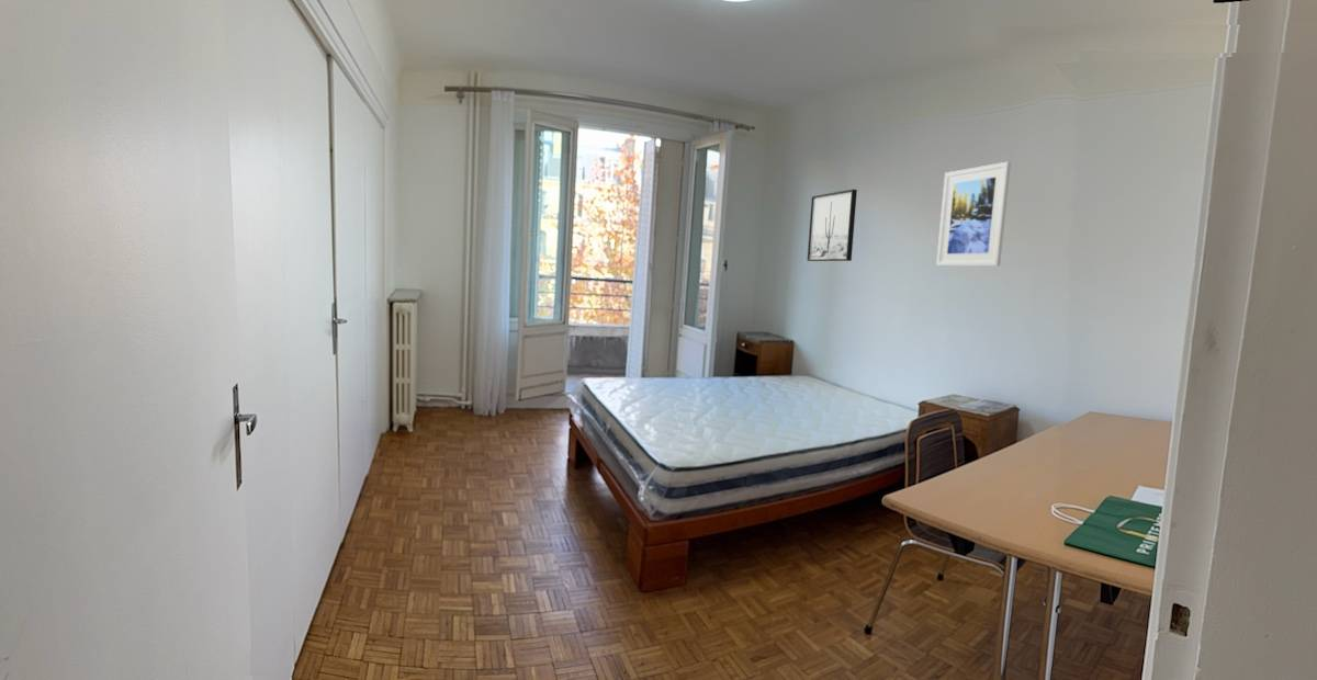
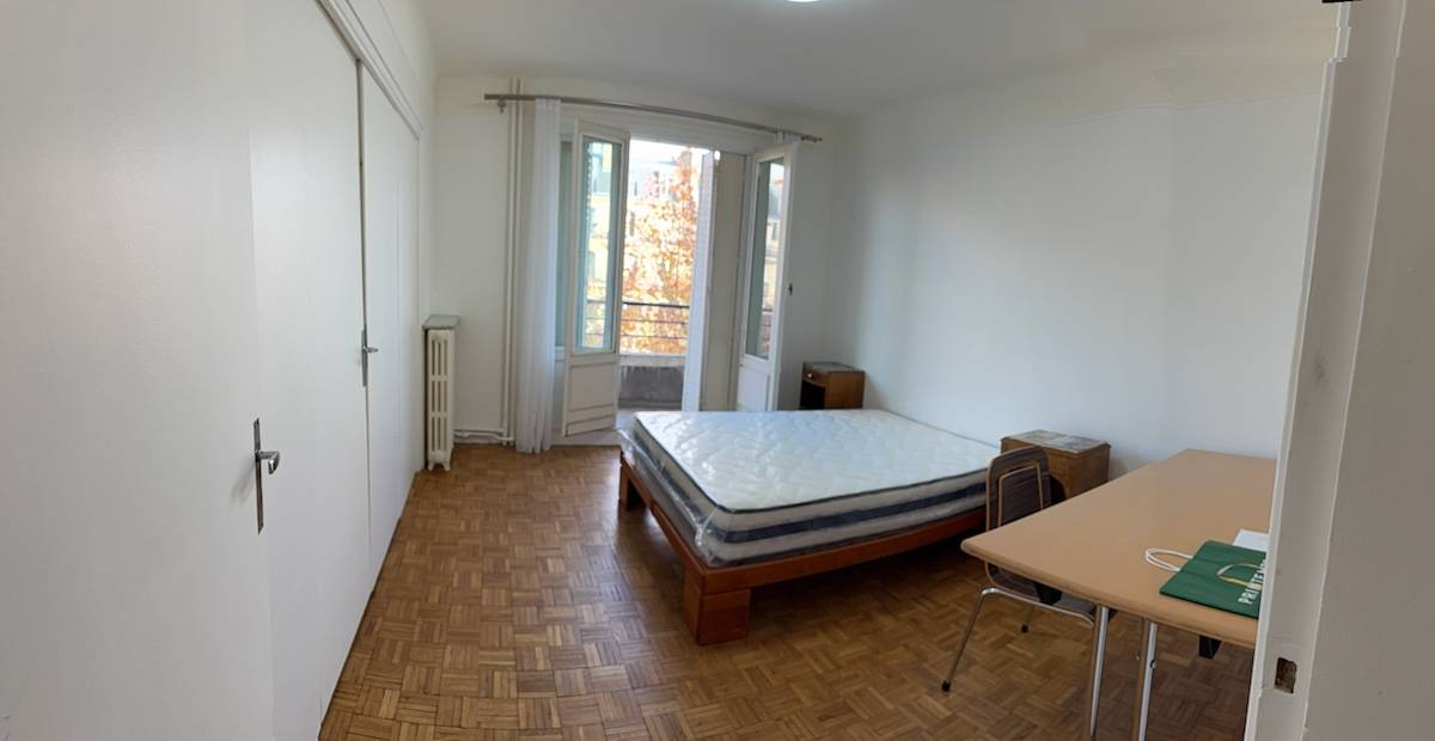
- wall art (830, 227)
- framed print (970, 217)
